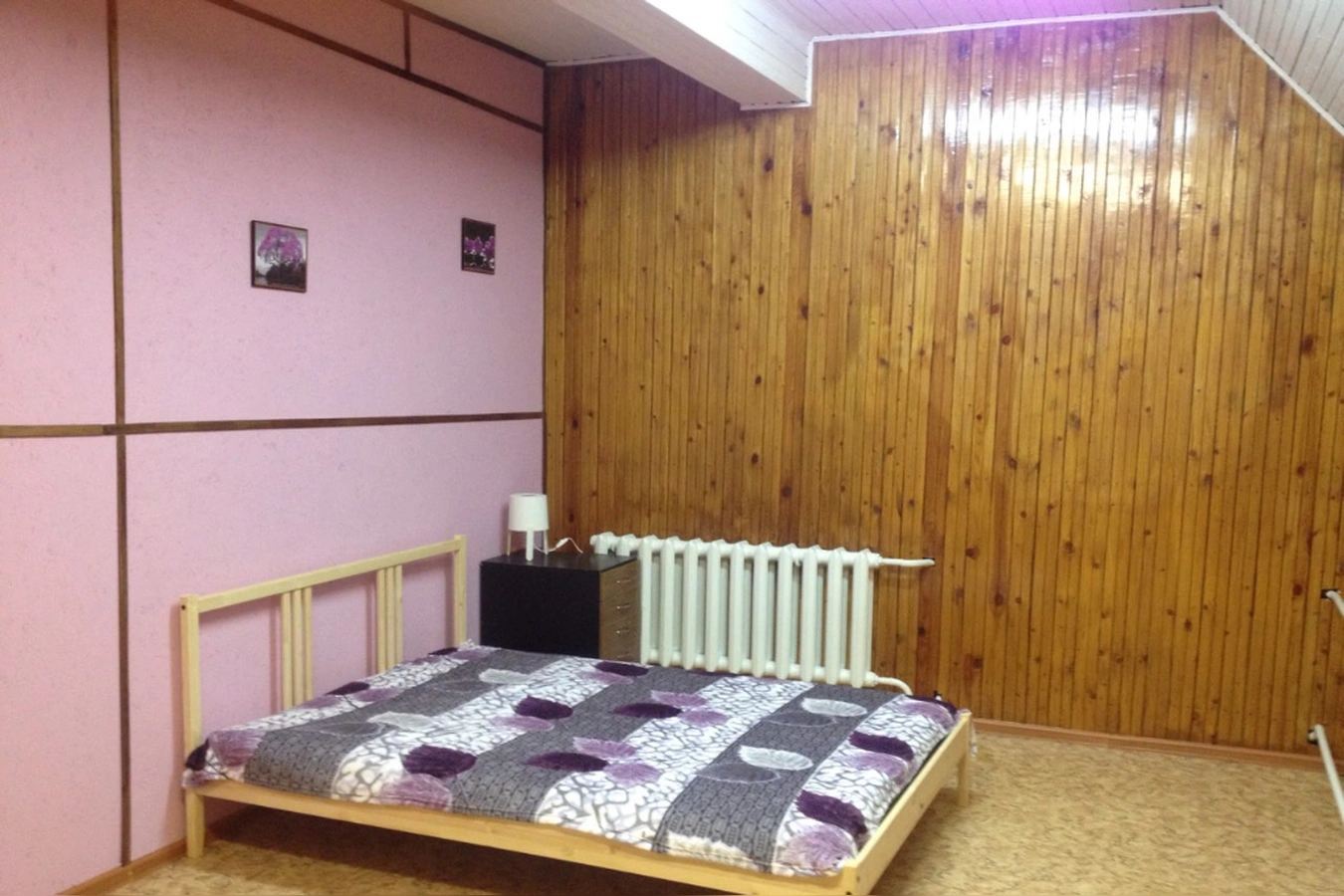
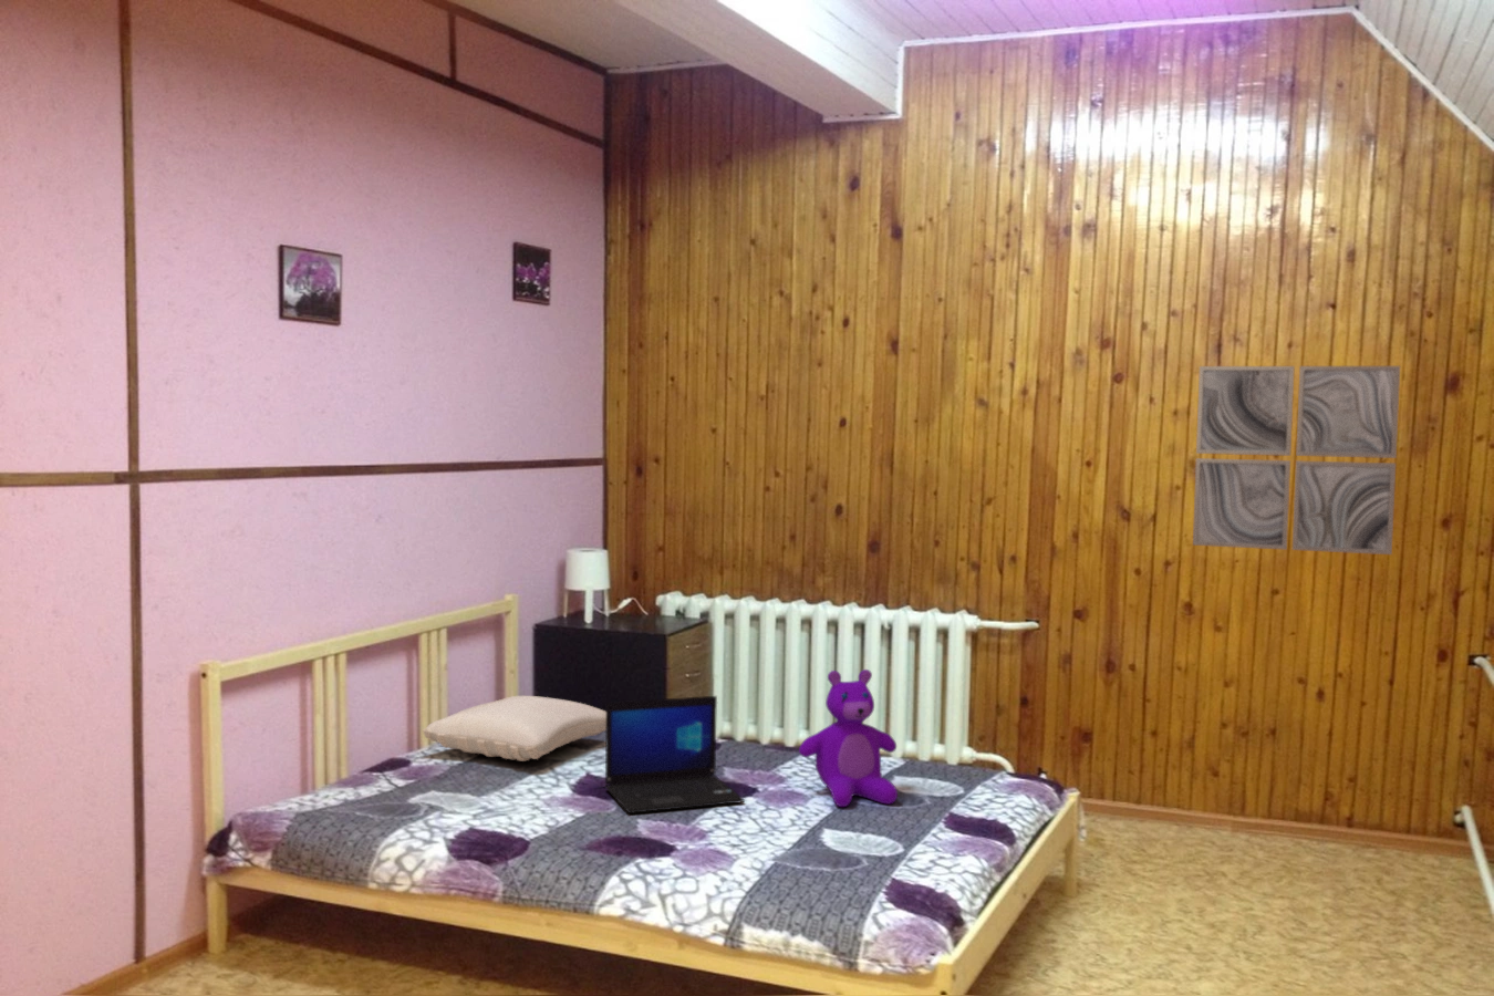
+ laptop (674, 751)
+ pillow (519, 727)
+ teddy bear (855, 735)
+ wall art (1296, 460)
